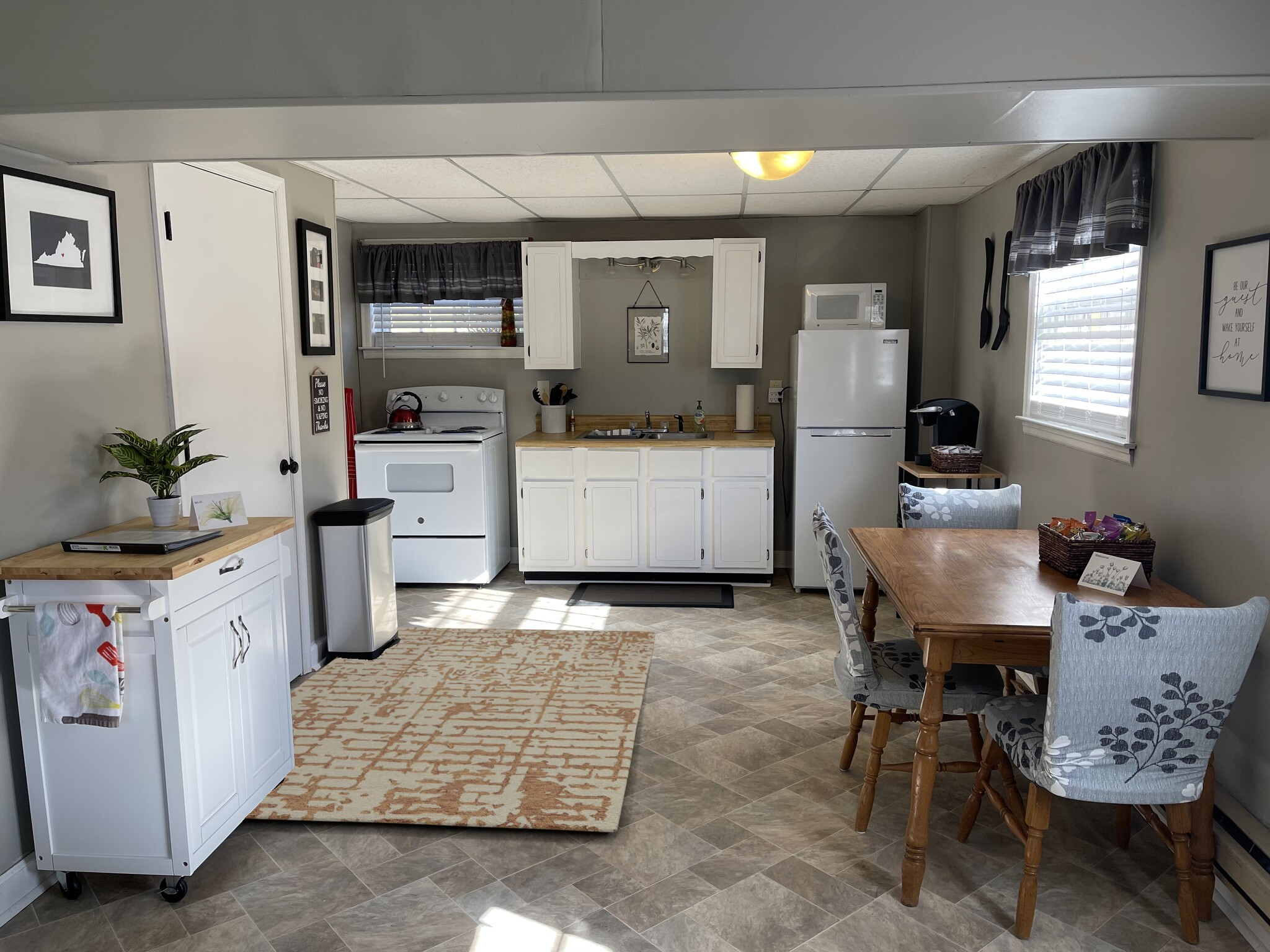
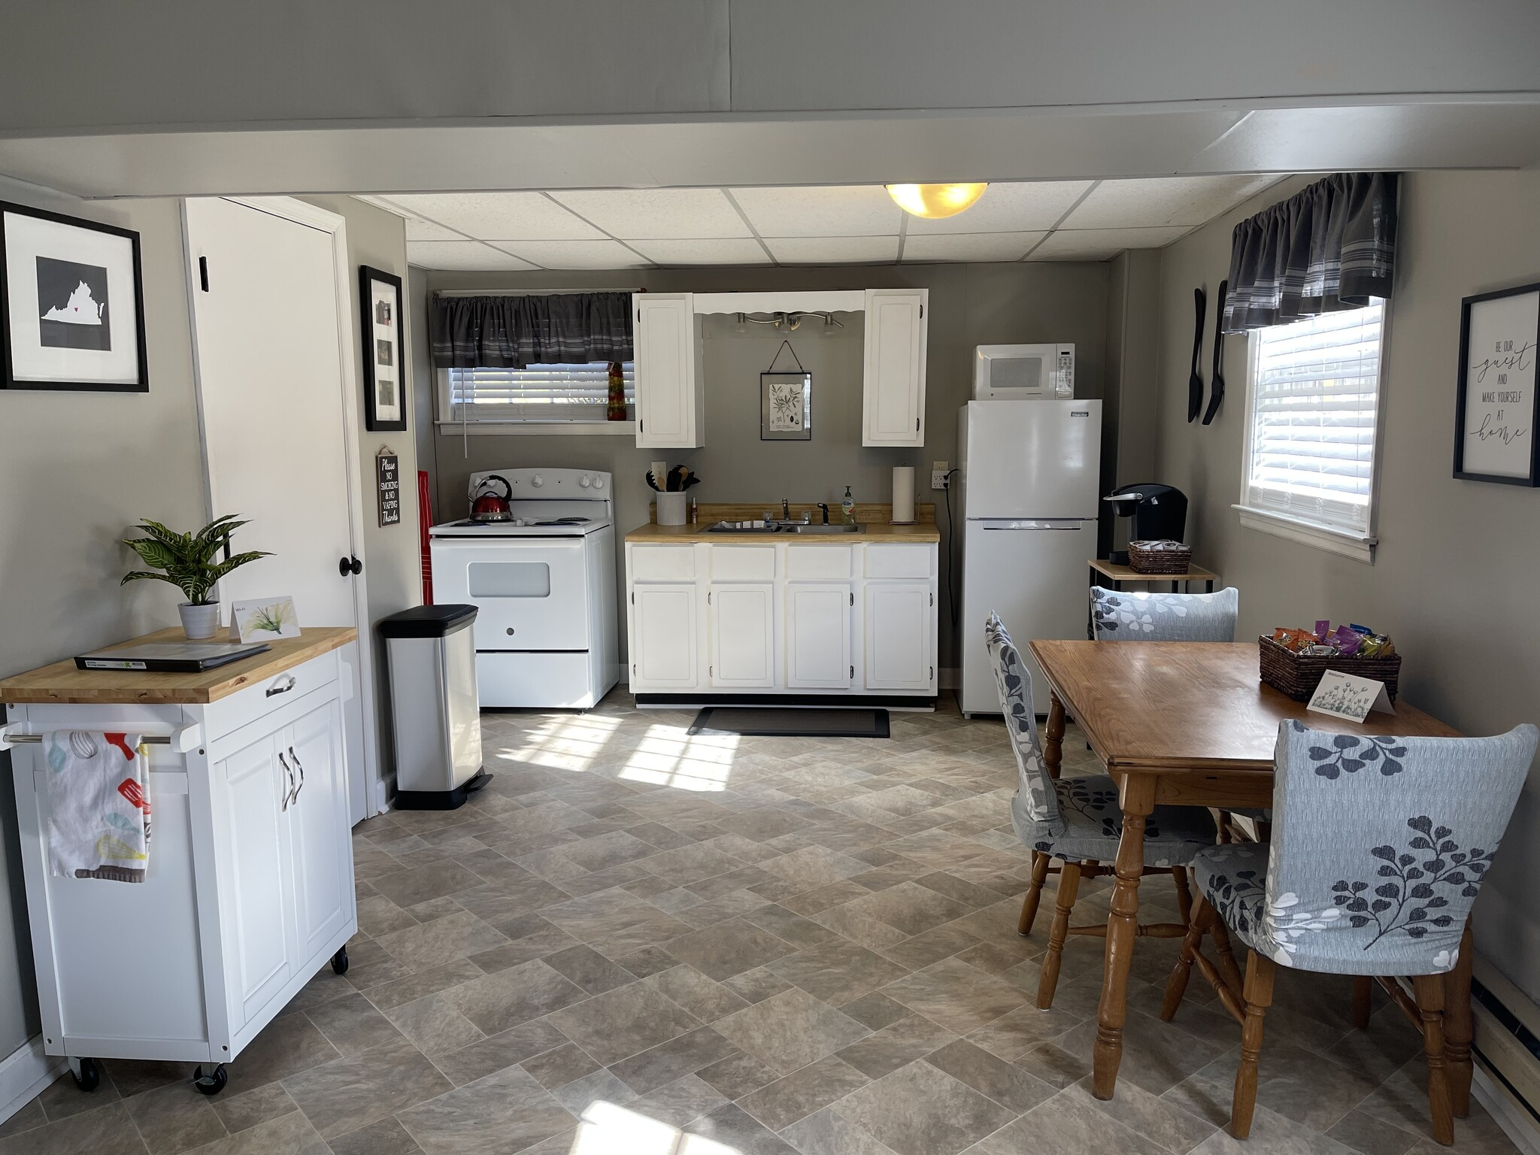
- rug (474, 682)
